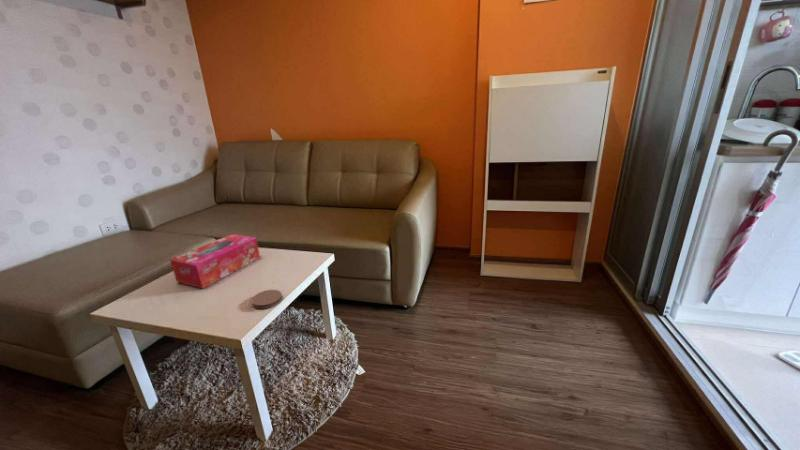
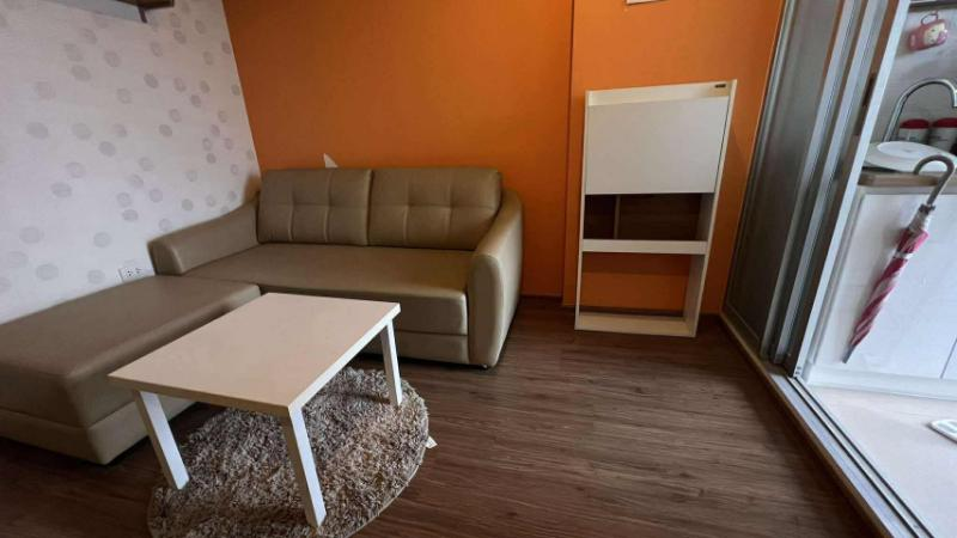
- tissue box (218, 258)
- coaster (267, 298)
